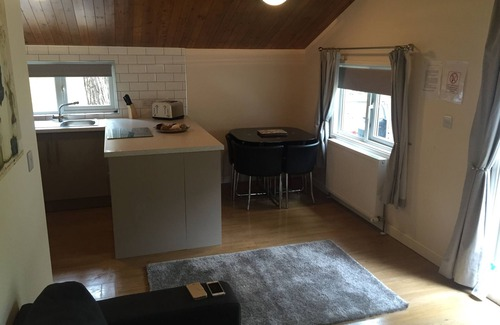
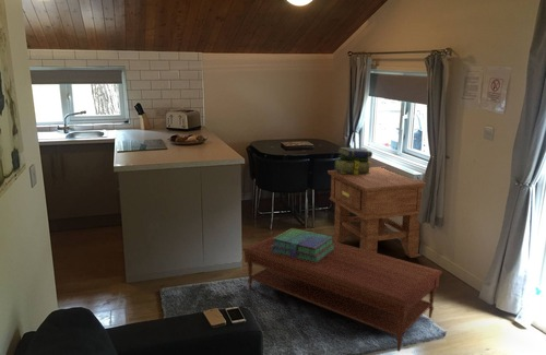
+ coffee table (335, 281)
+ side table (375, 213)
+ stack of books (302, 242)
+ stack of books (353, 159)
